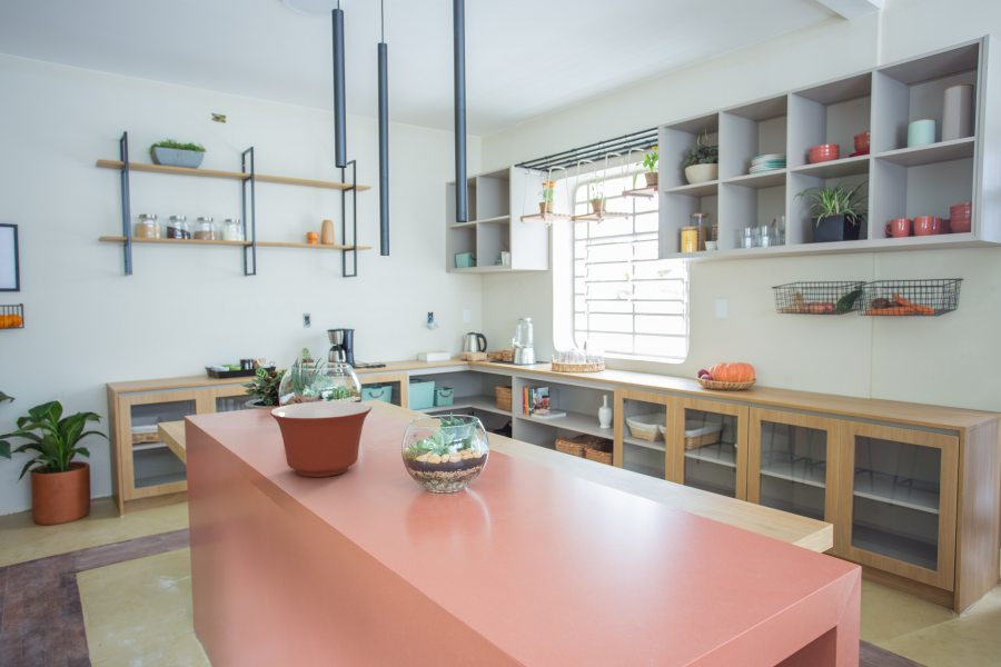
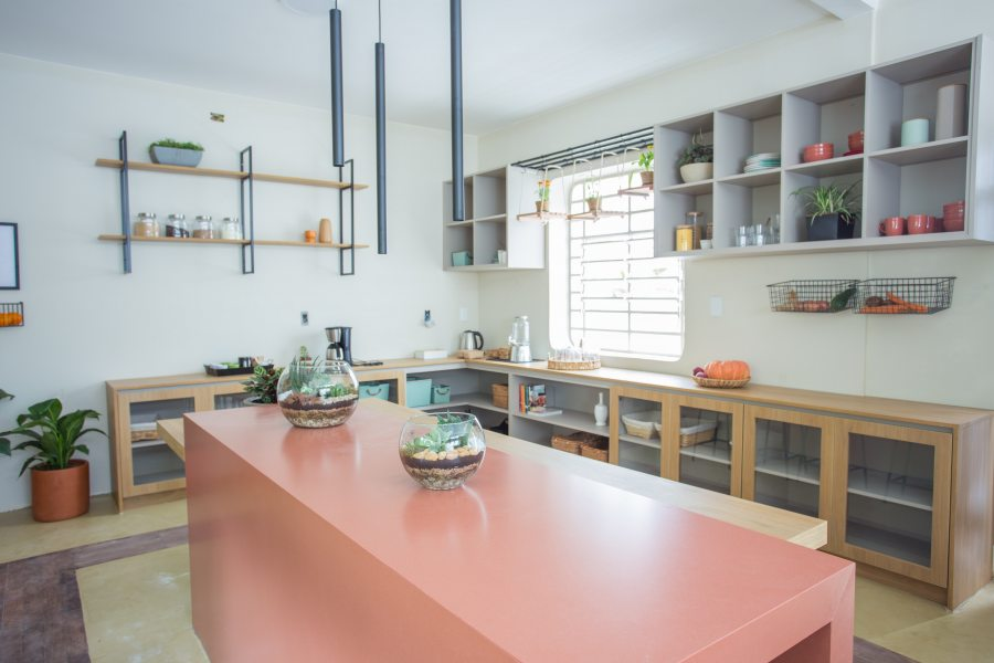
- mixing bowl (323, 439)
